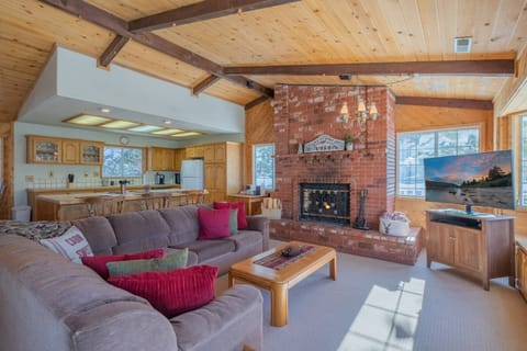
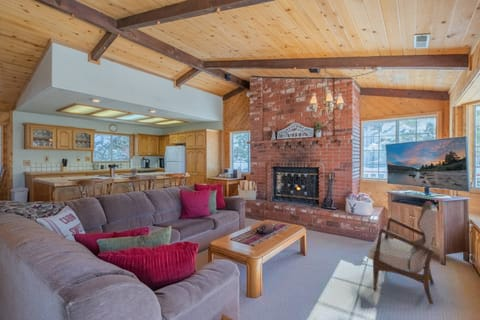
+ armchair (400, 243)
